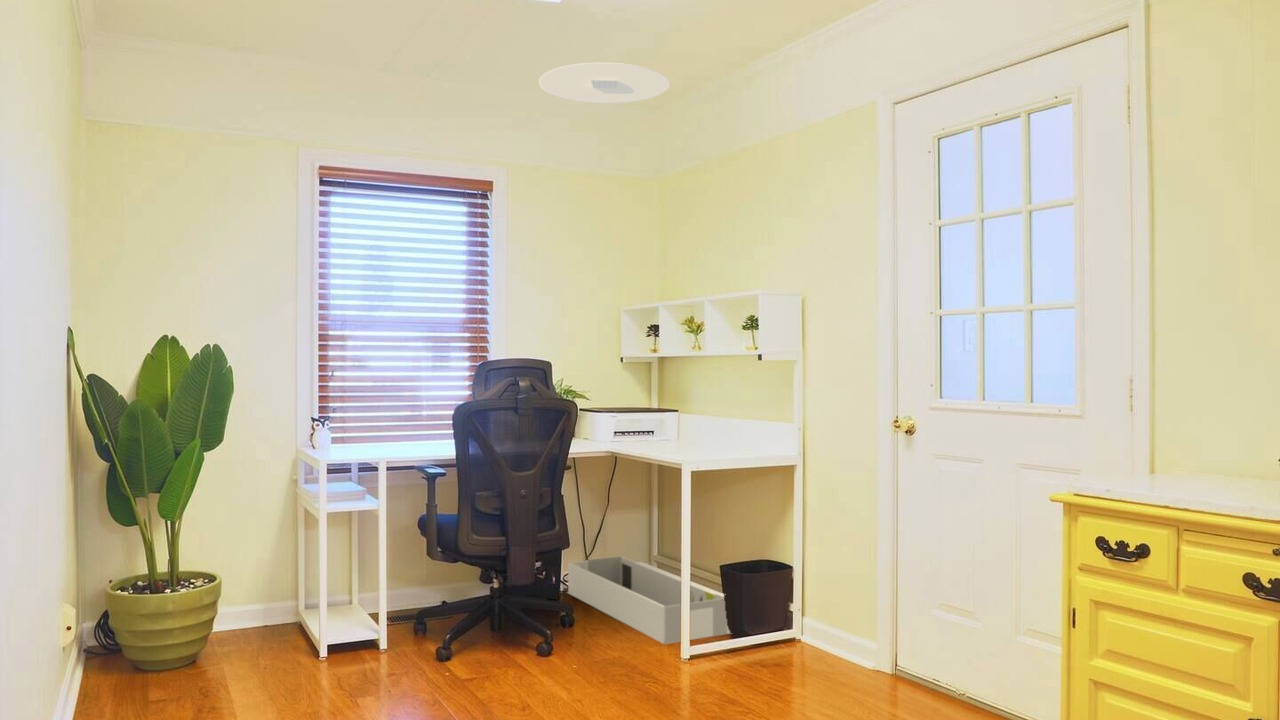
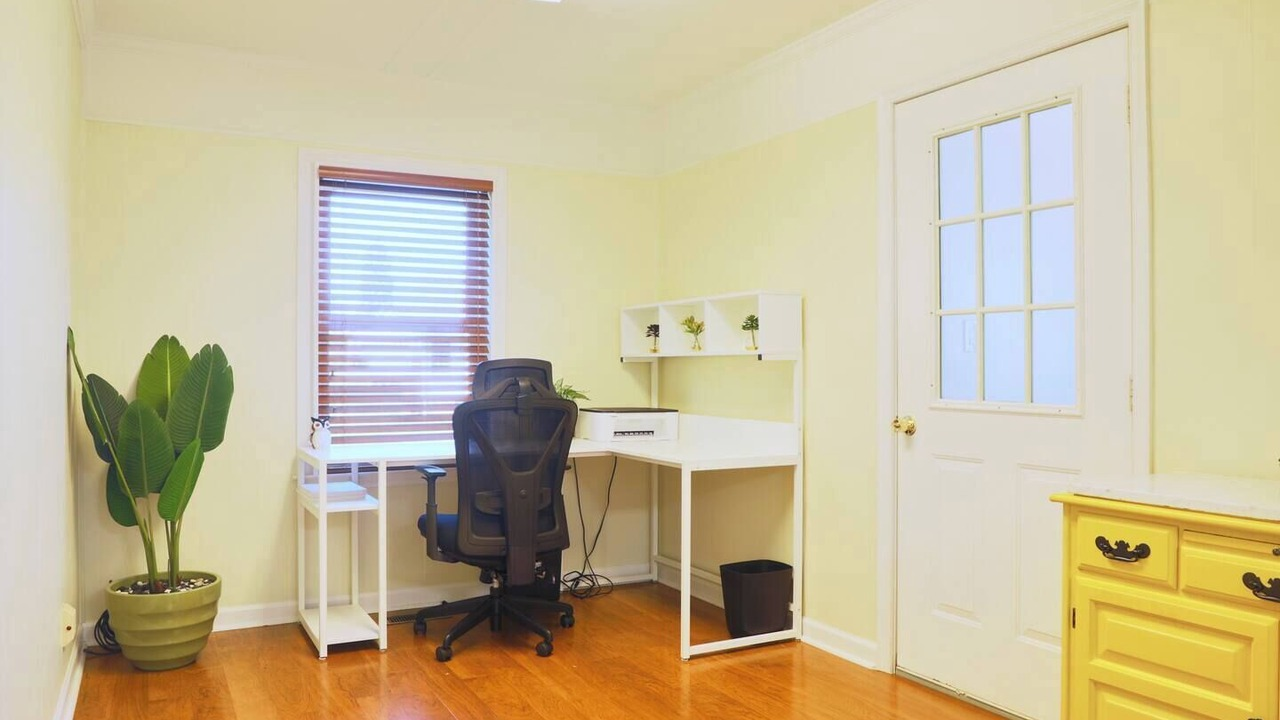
- ceiling light (604, 78)
- architectural model (642, 594)
